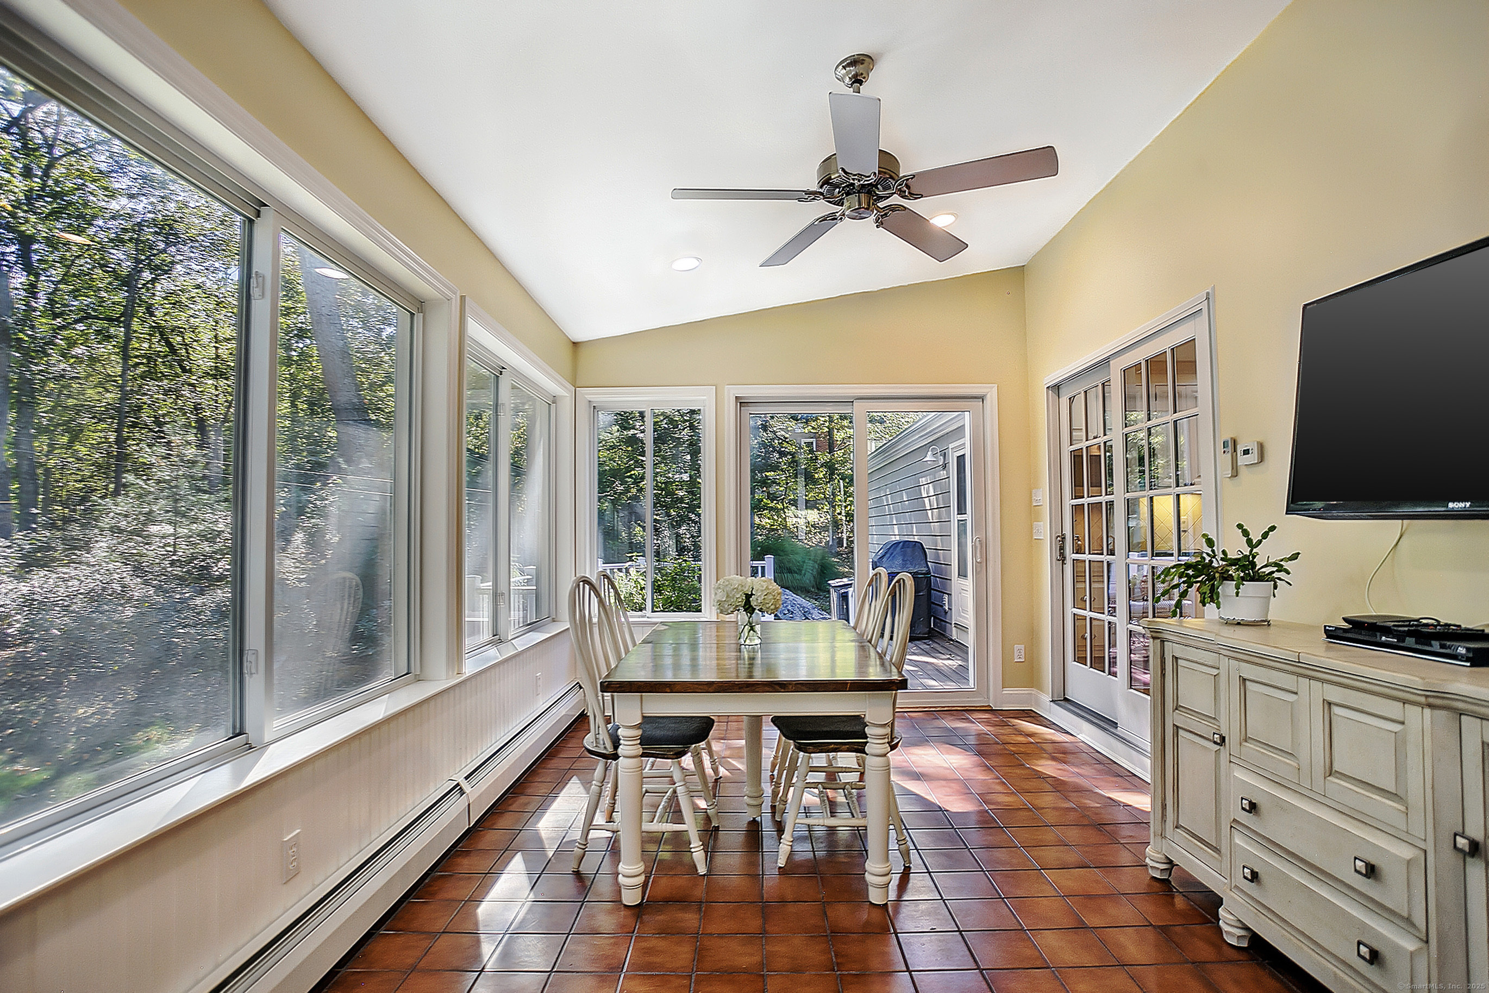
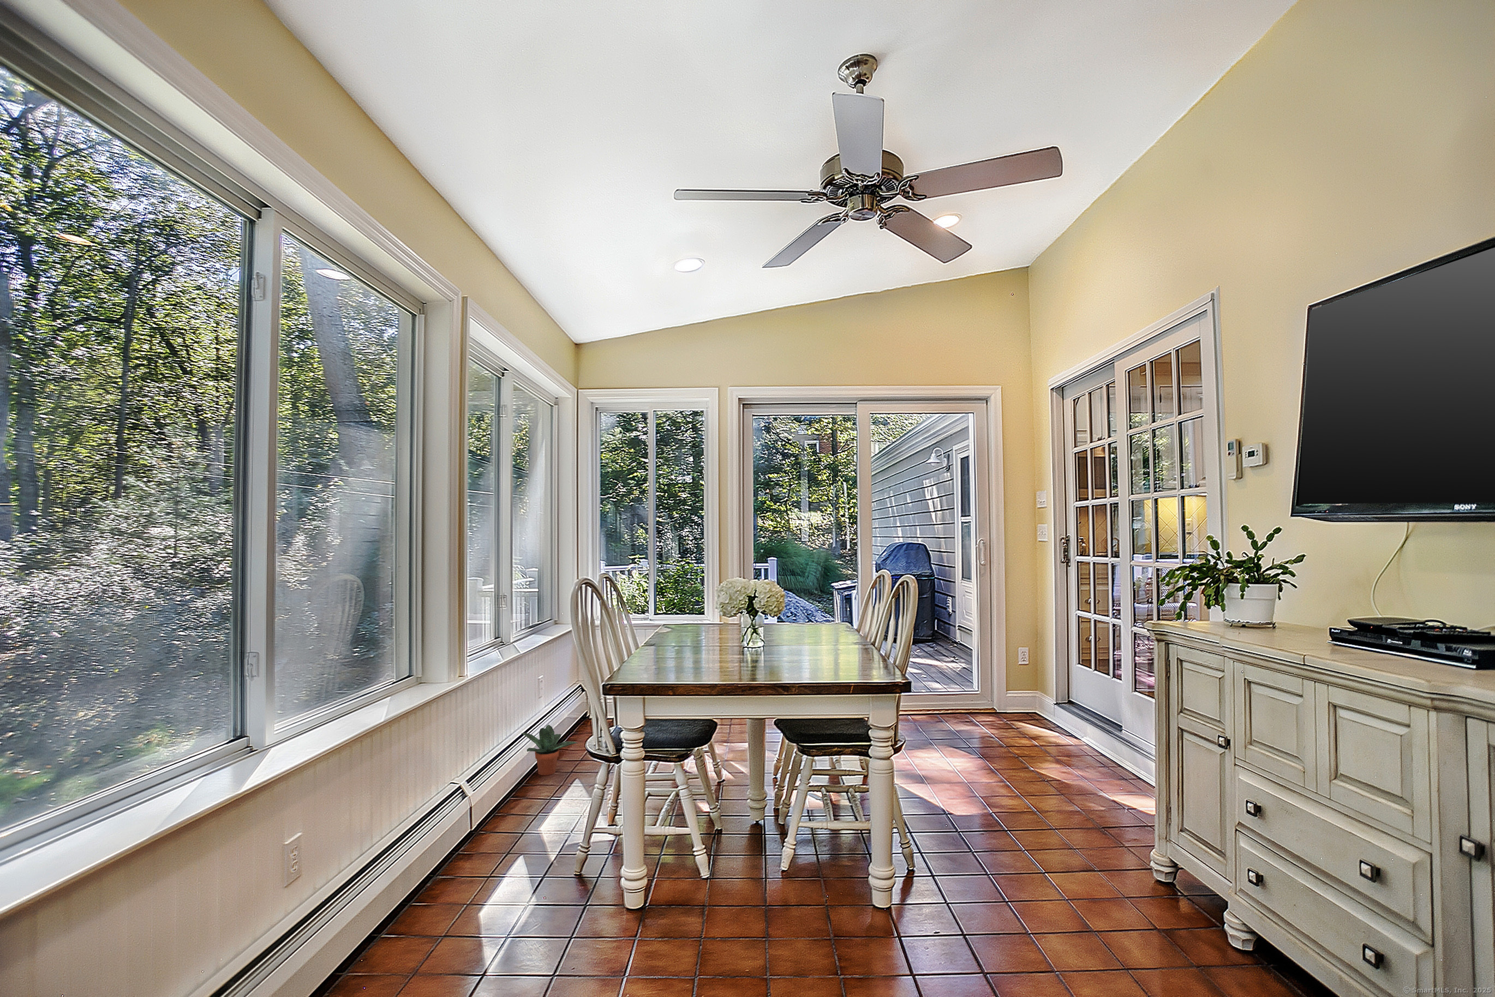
+ potted plant (548, 748)
